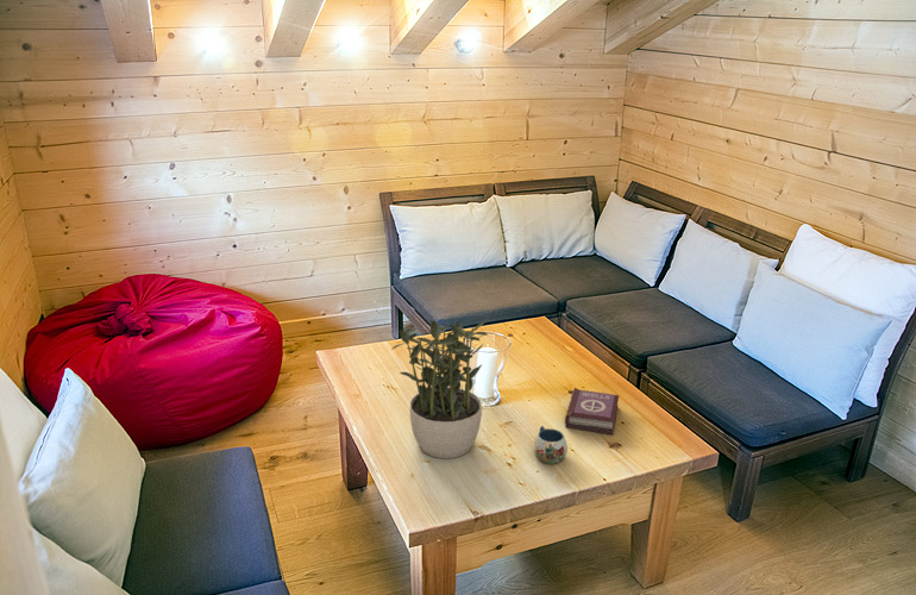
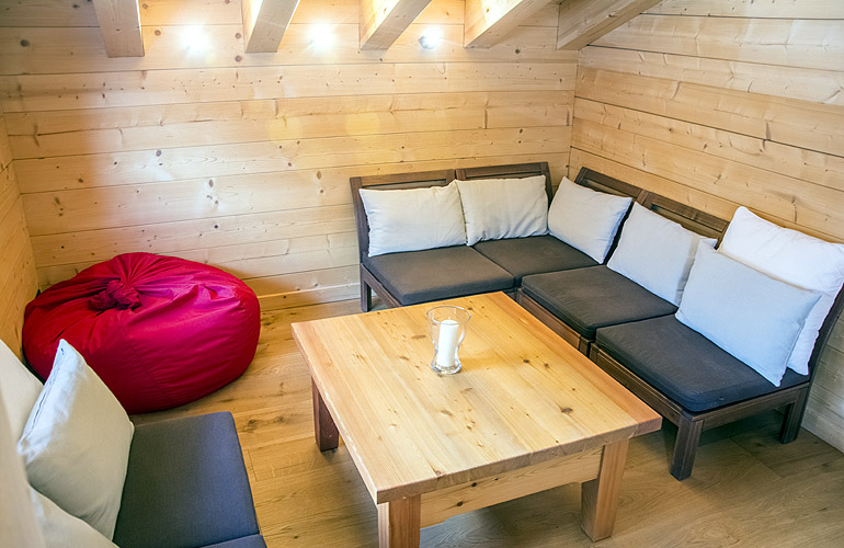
- mug (548, 443)
- potted plant (440, 381)
- book (592, 409)
